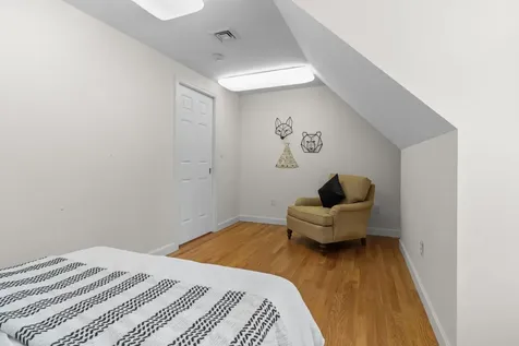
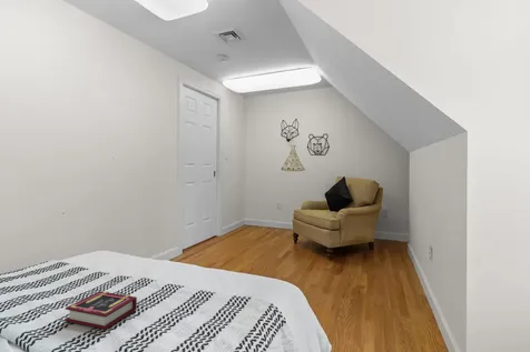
+ book (102, 308)
